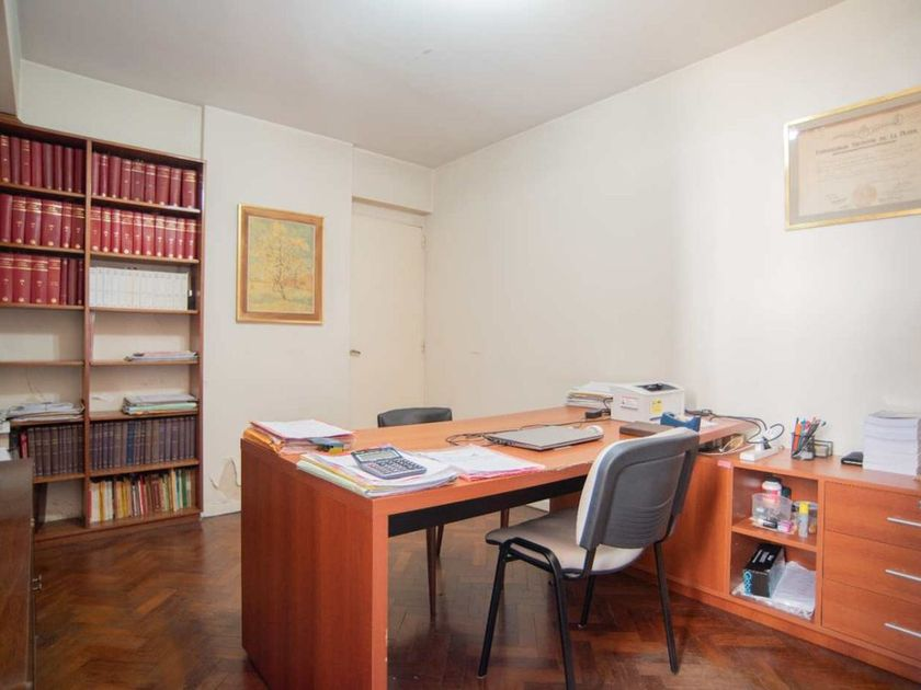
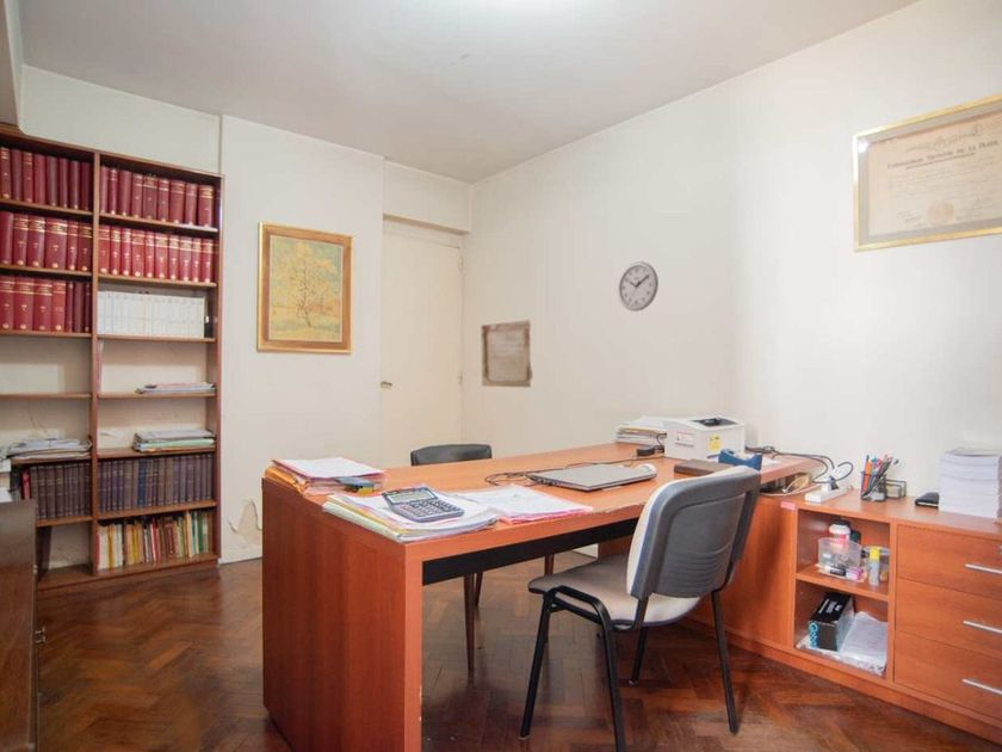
+ wall clock (636, 285)
+ stone plaque (506, 355)
